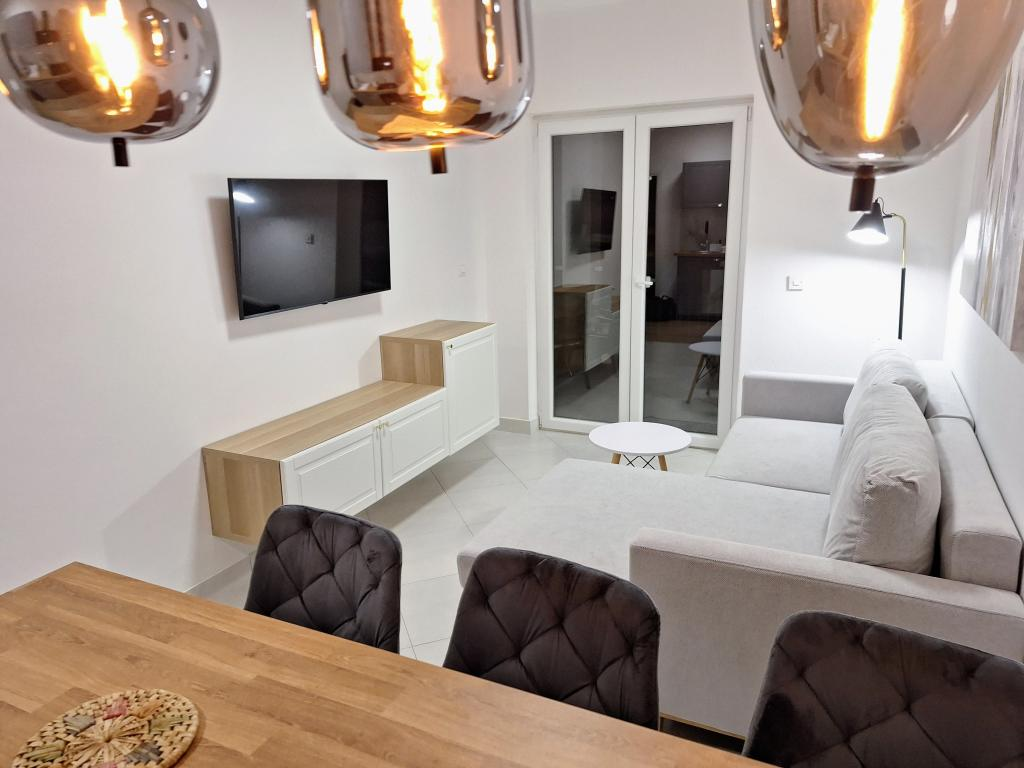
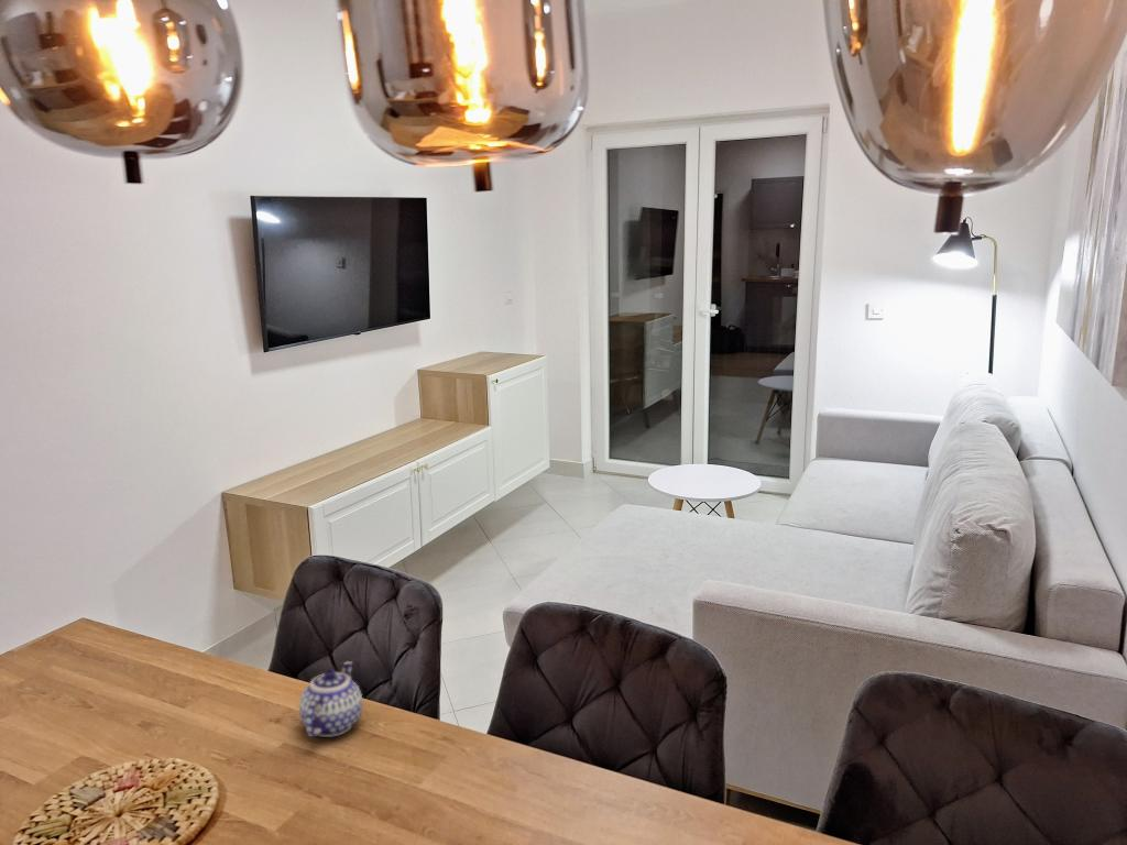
+ teapot (330, 699)
